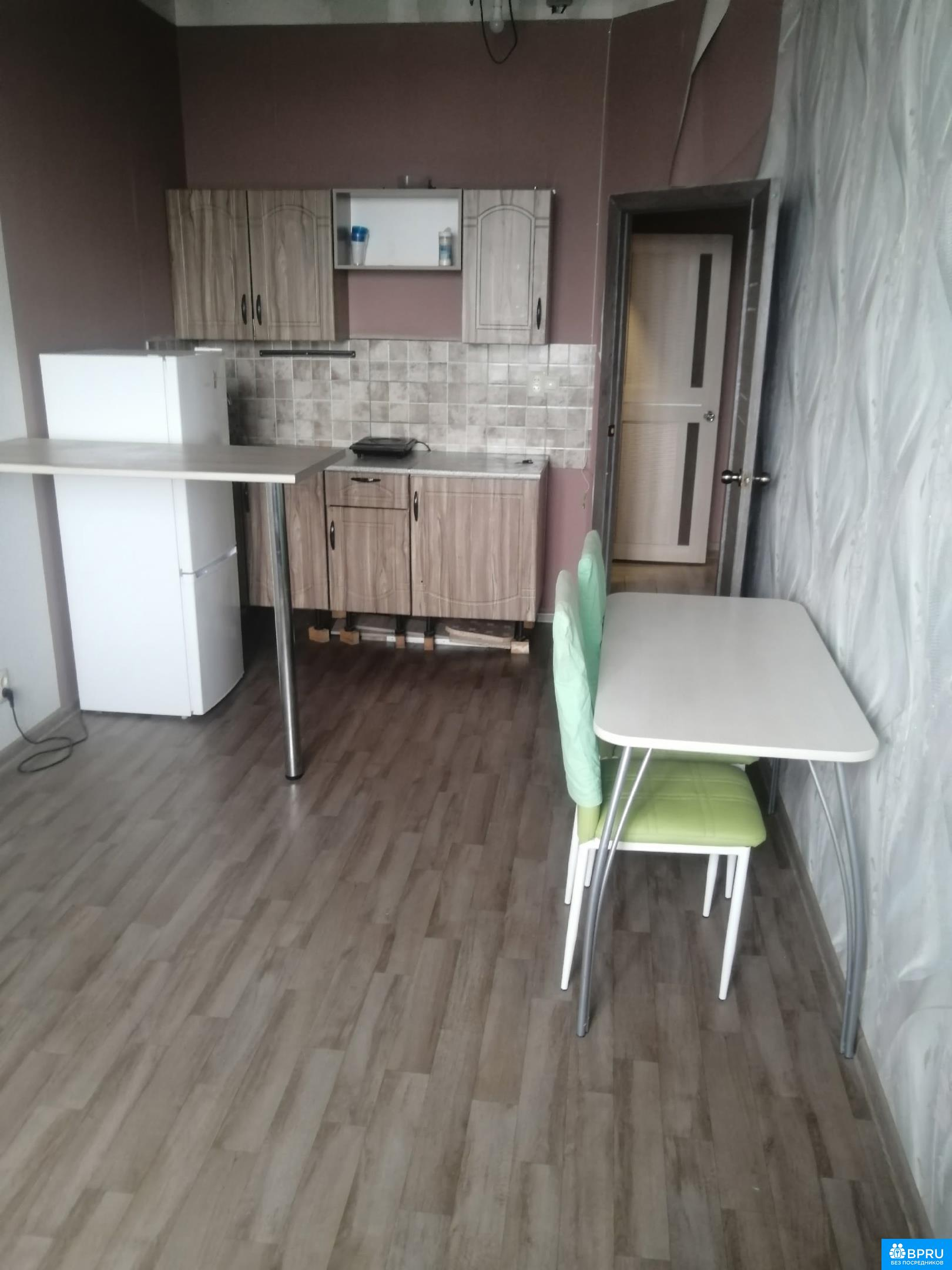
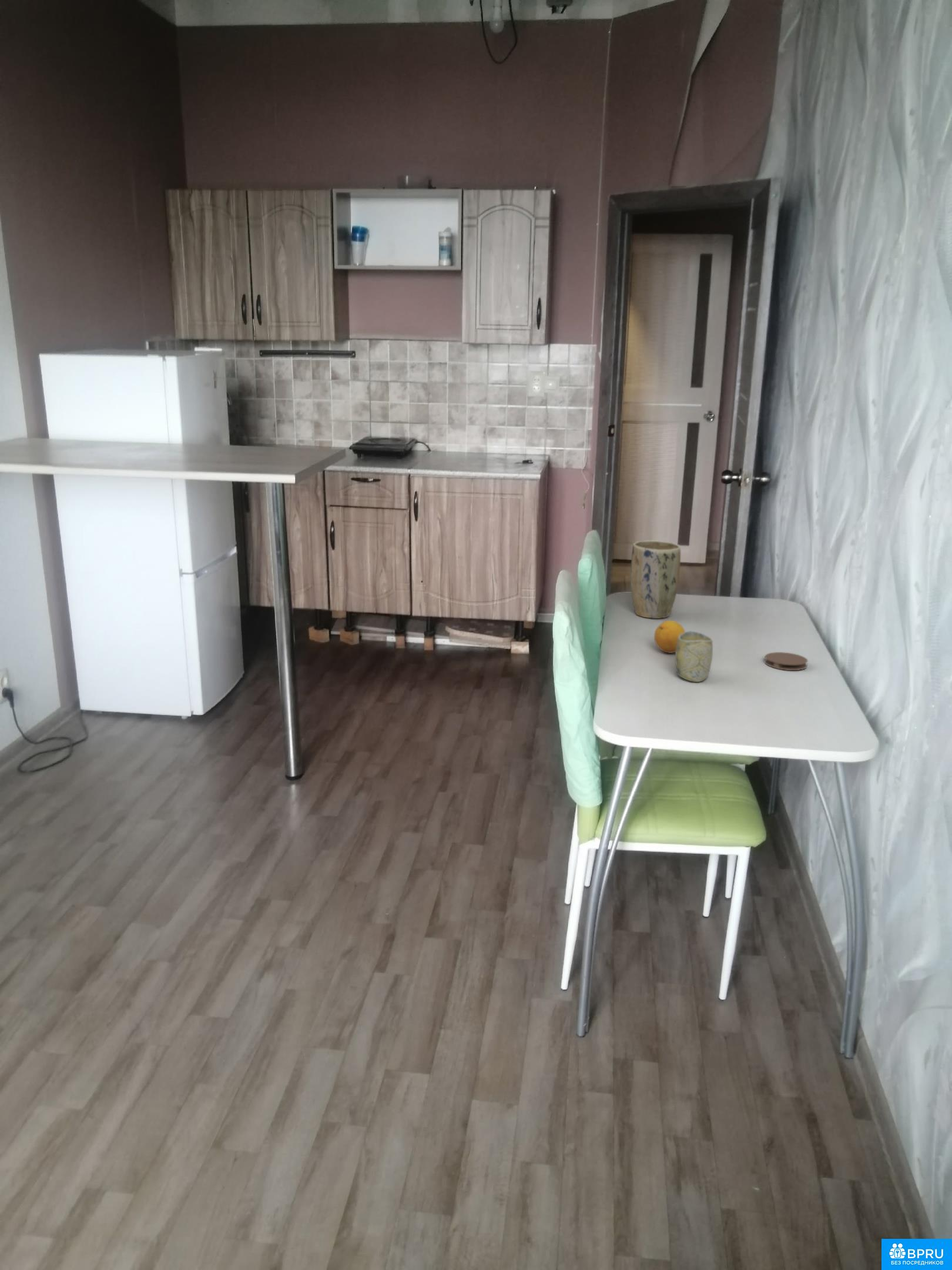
+ plant pot (654, 580)
+ coaster (786, 661)
+ cup (693, 656)
+ fruit (670, 636)
